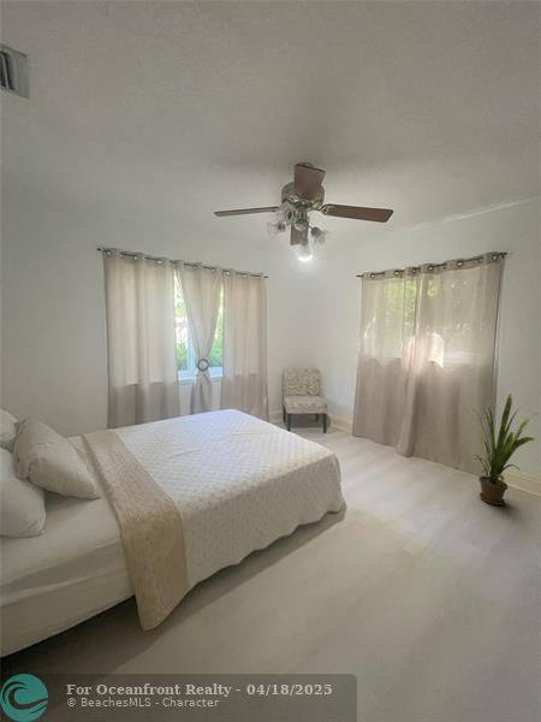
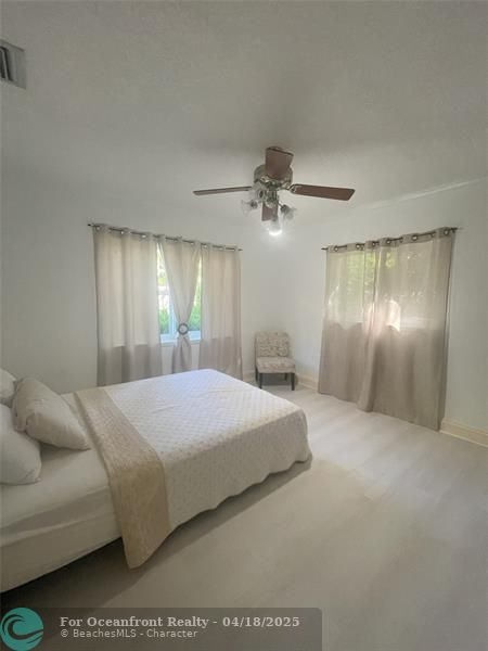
- house plant (494, 446)
